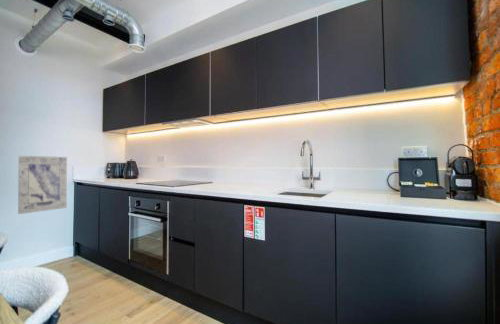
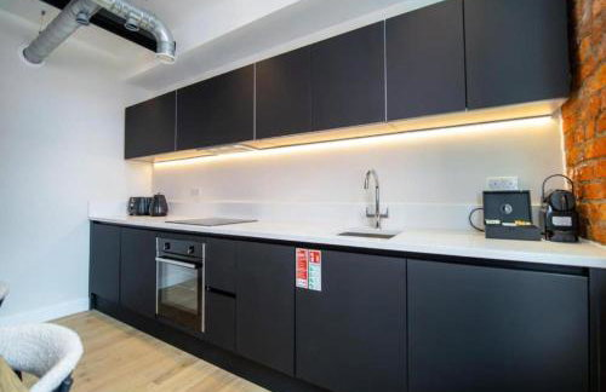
- wall art (44, 183)
